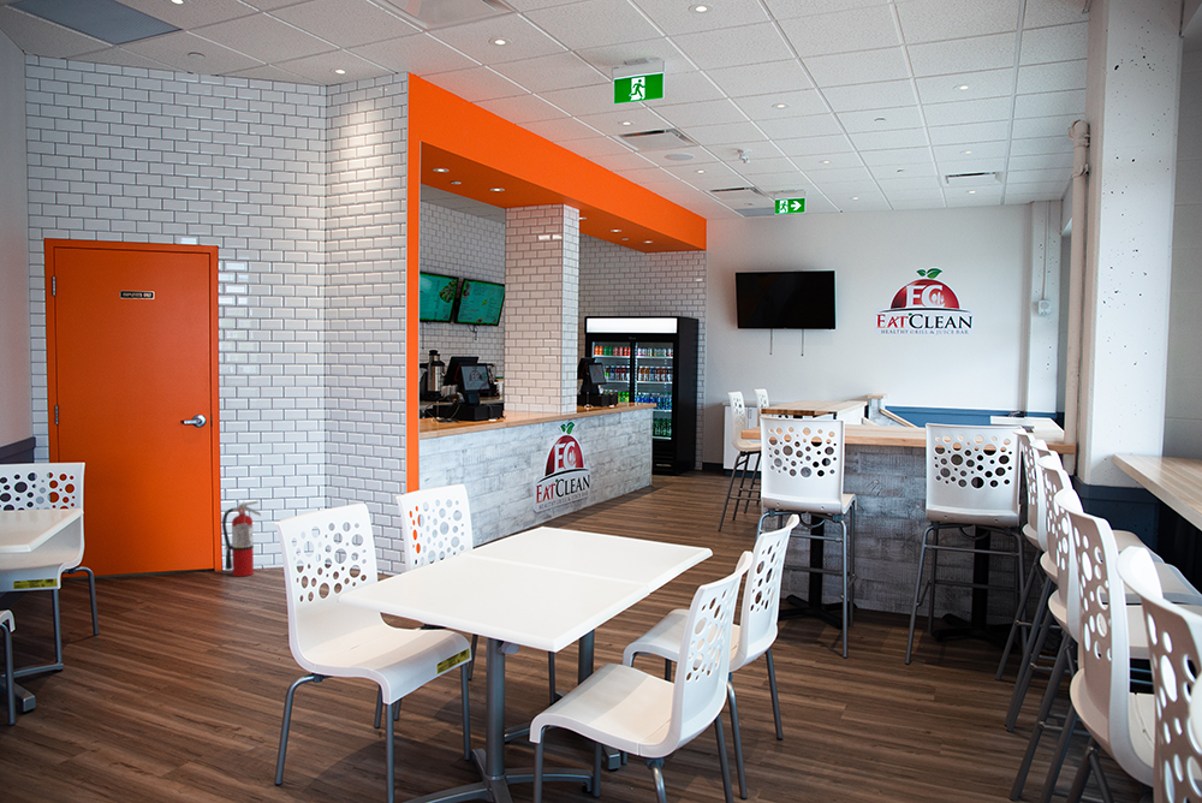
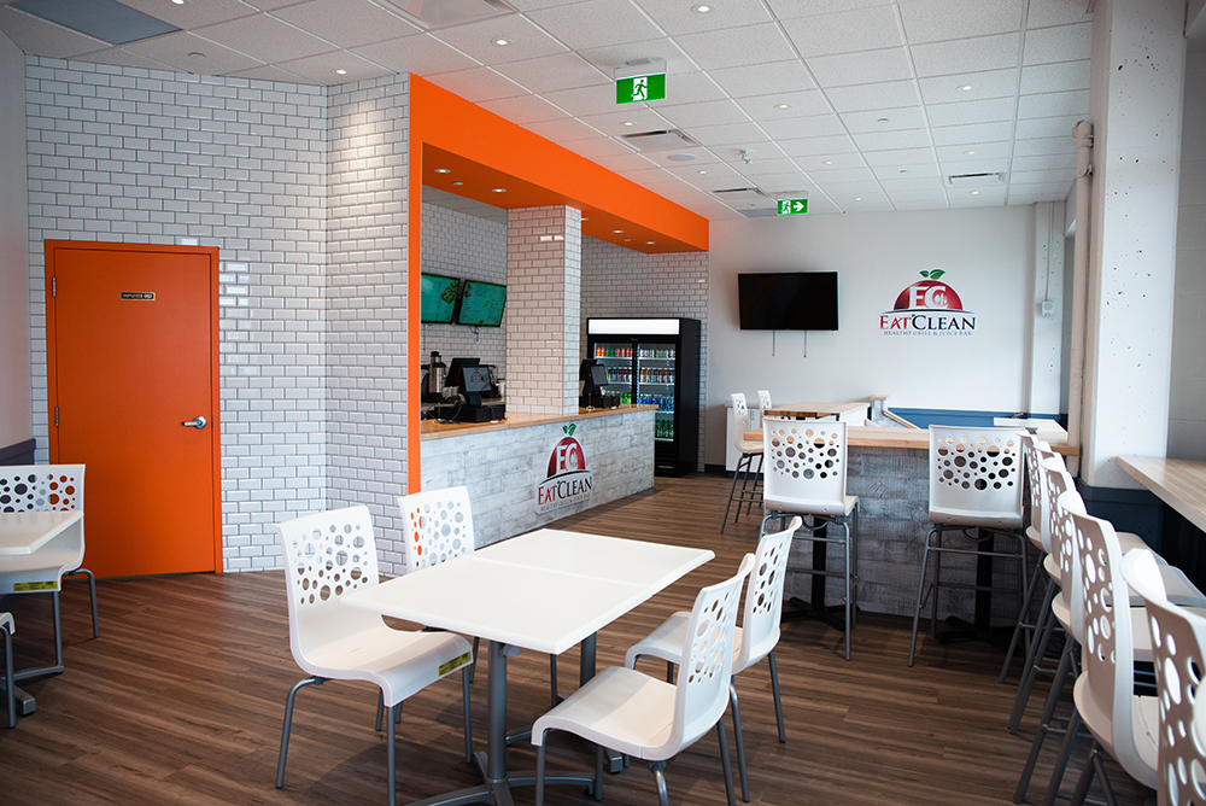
- fire extinguisher (242, 536)
